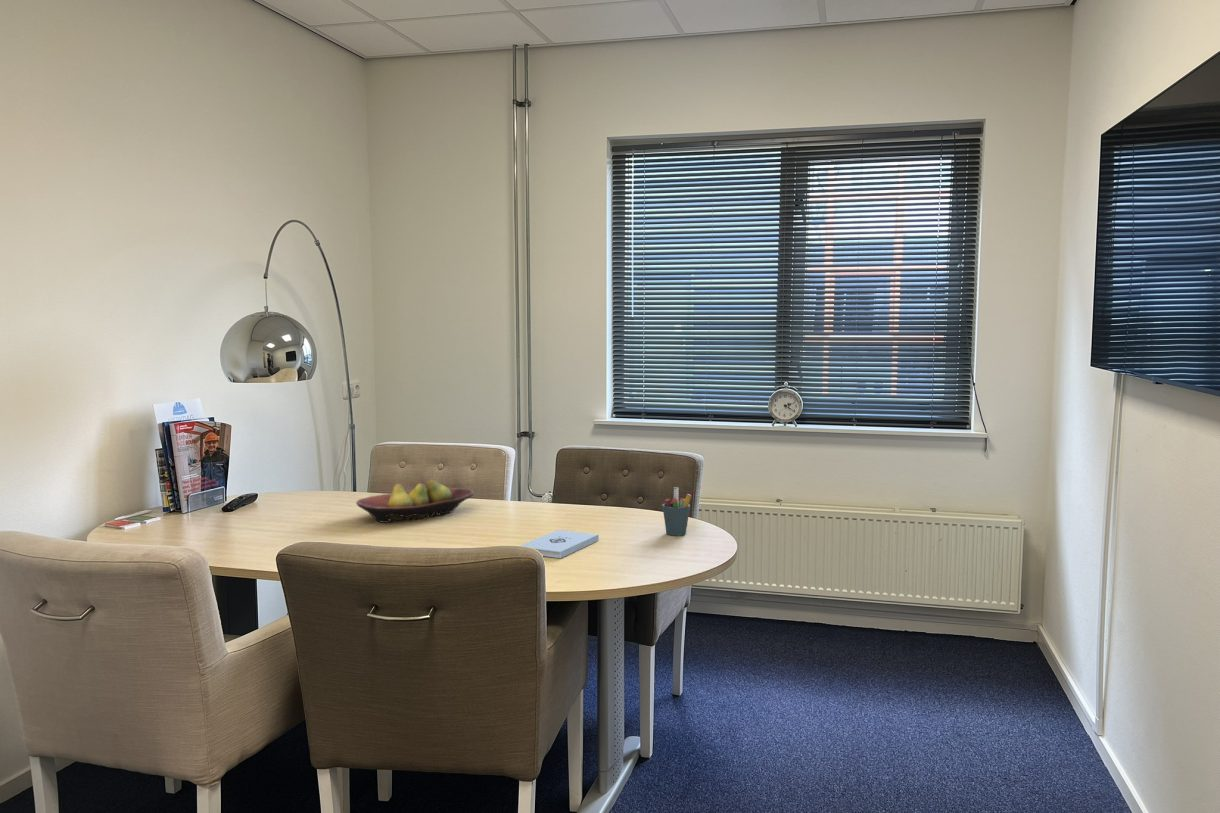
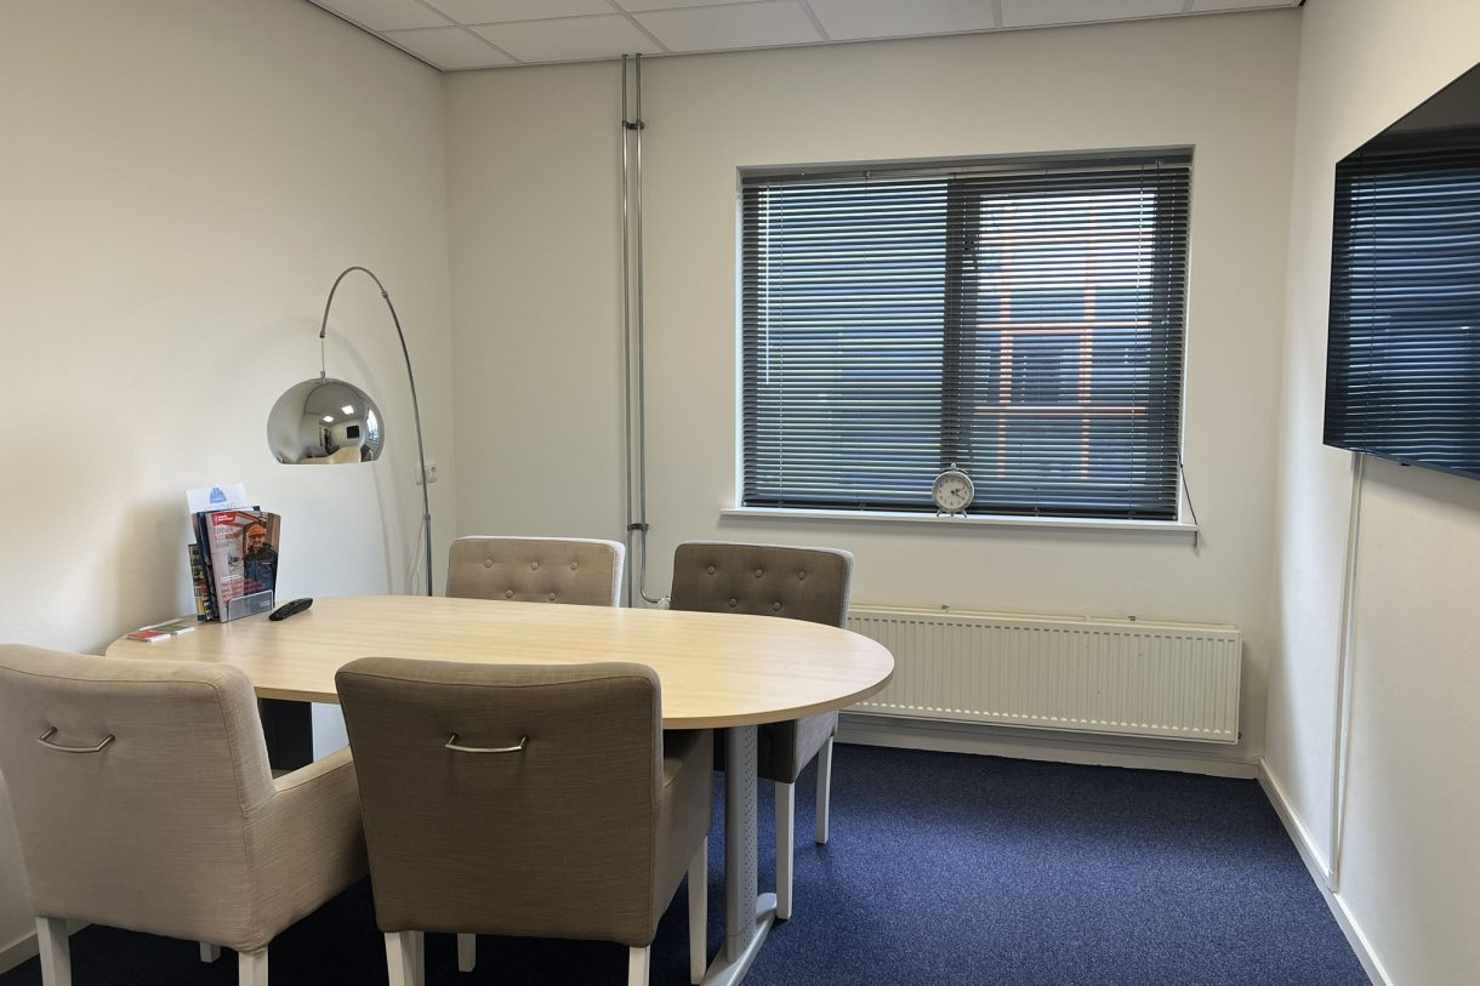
- fruit bowl (416, 498)
- pen holder (676, 511)
- notepad (559, 543)
